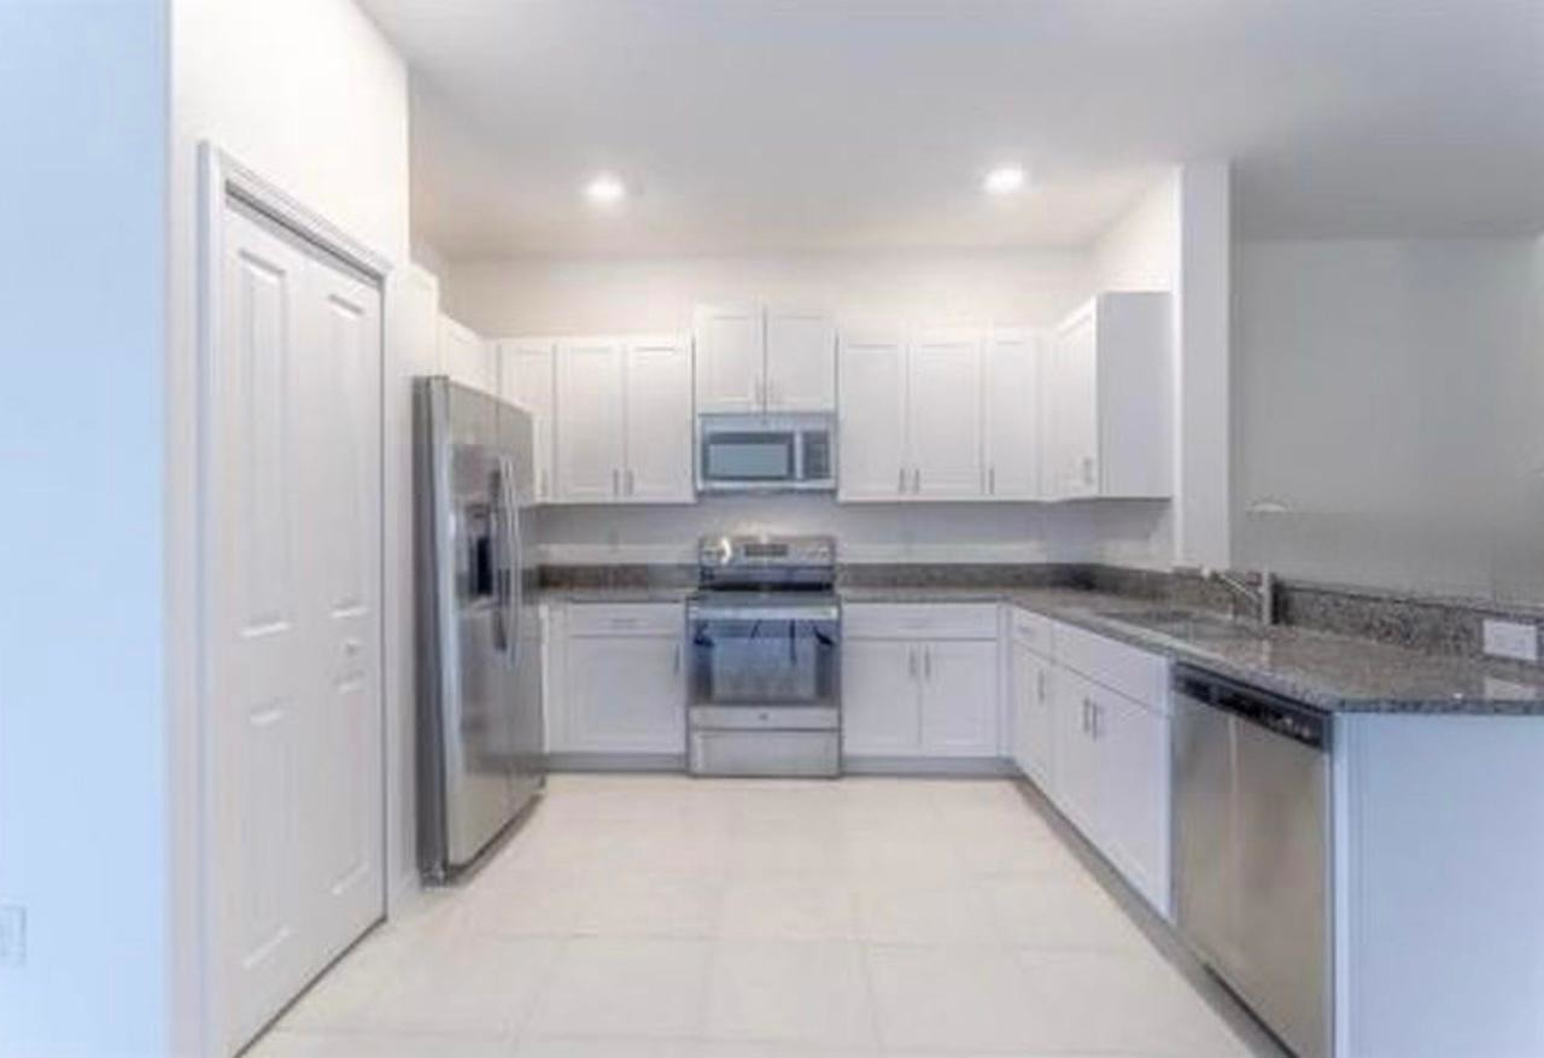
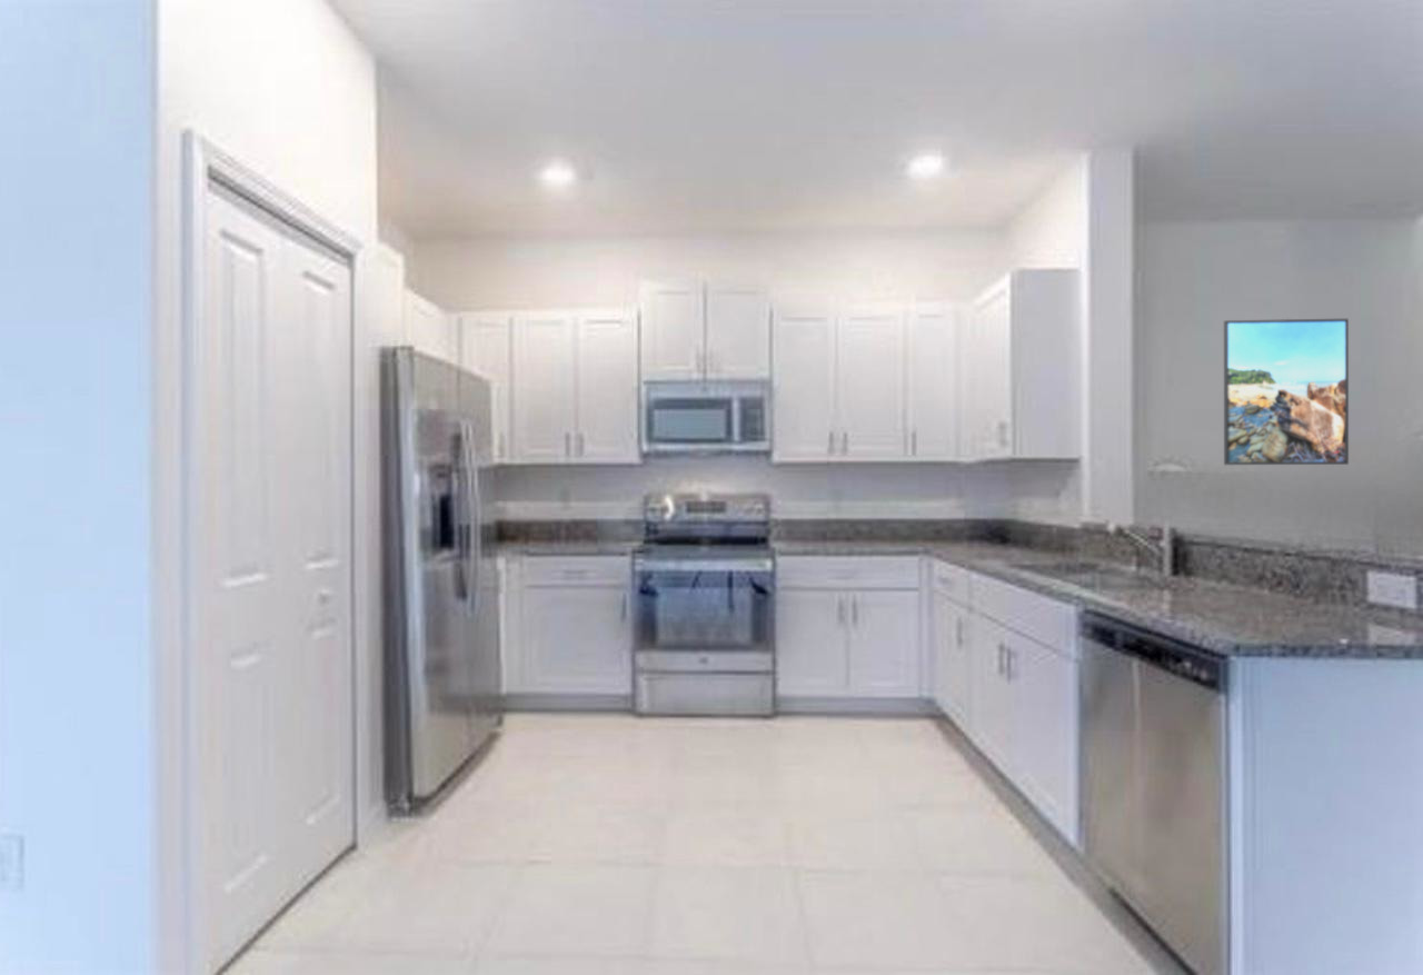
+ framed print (1285, 391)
